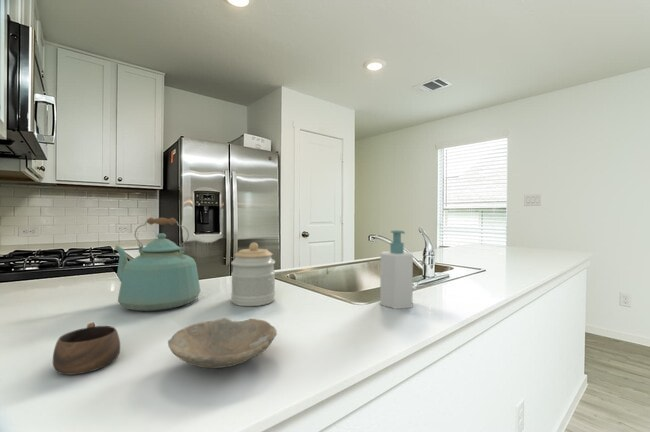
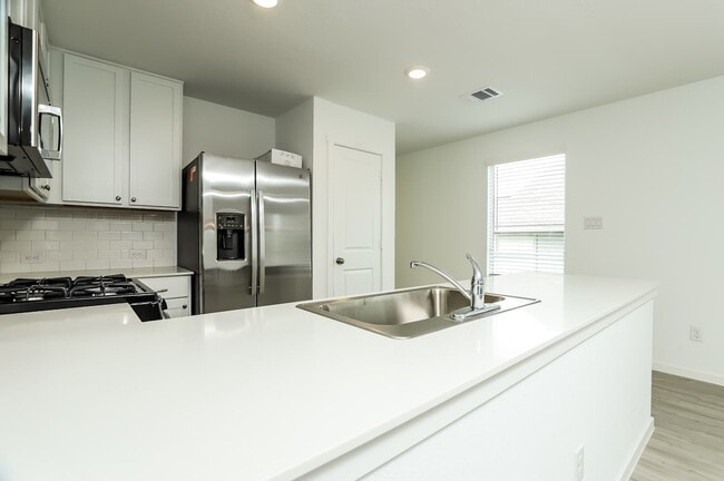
- soap bottle (396, 267)
- kettle (154, 260)
- bowl (224, 346)
- jar (253, 271)
- cup (91, 344)
